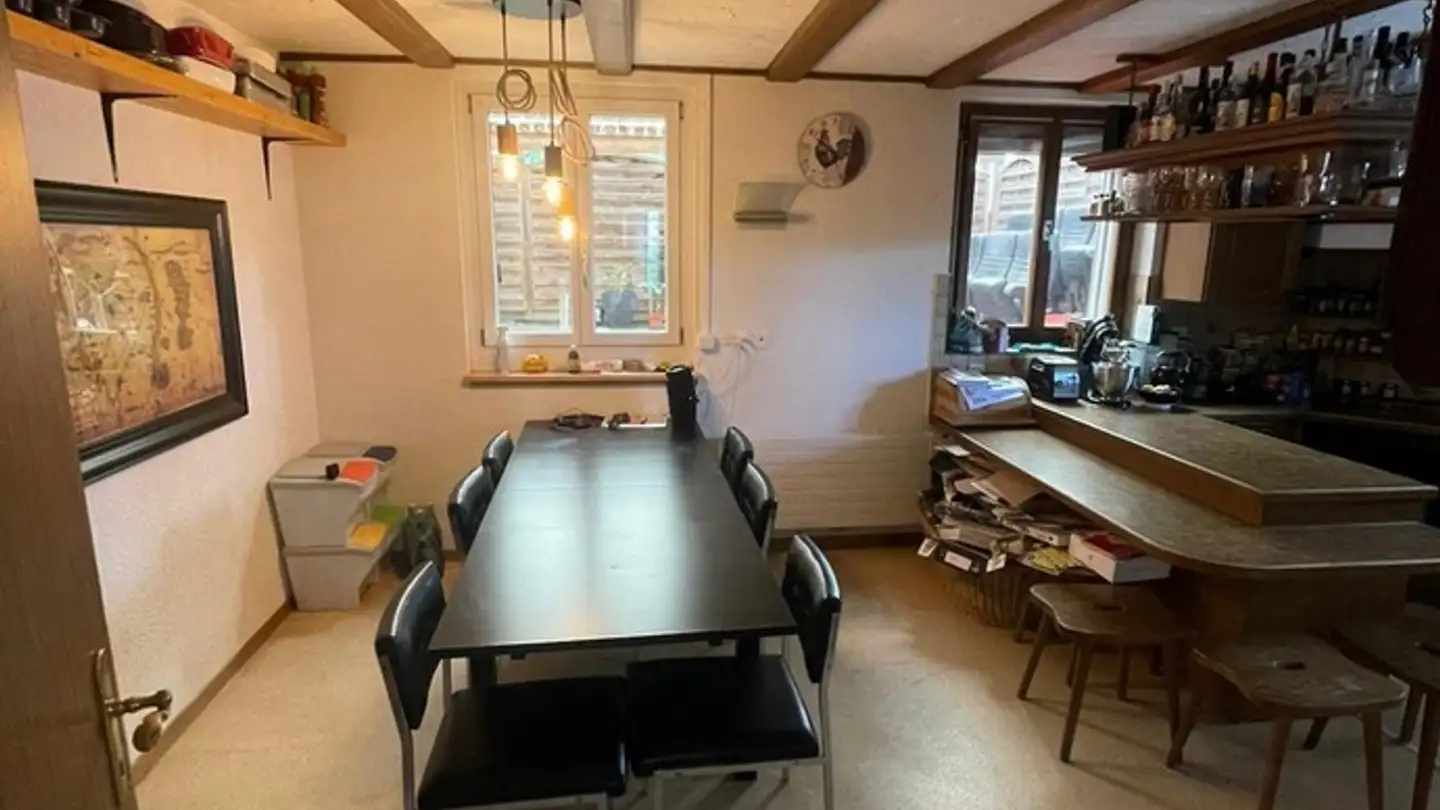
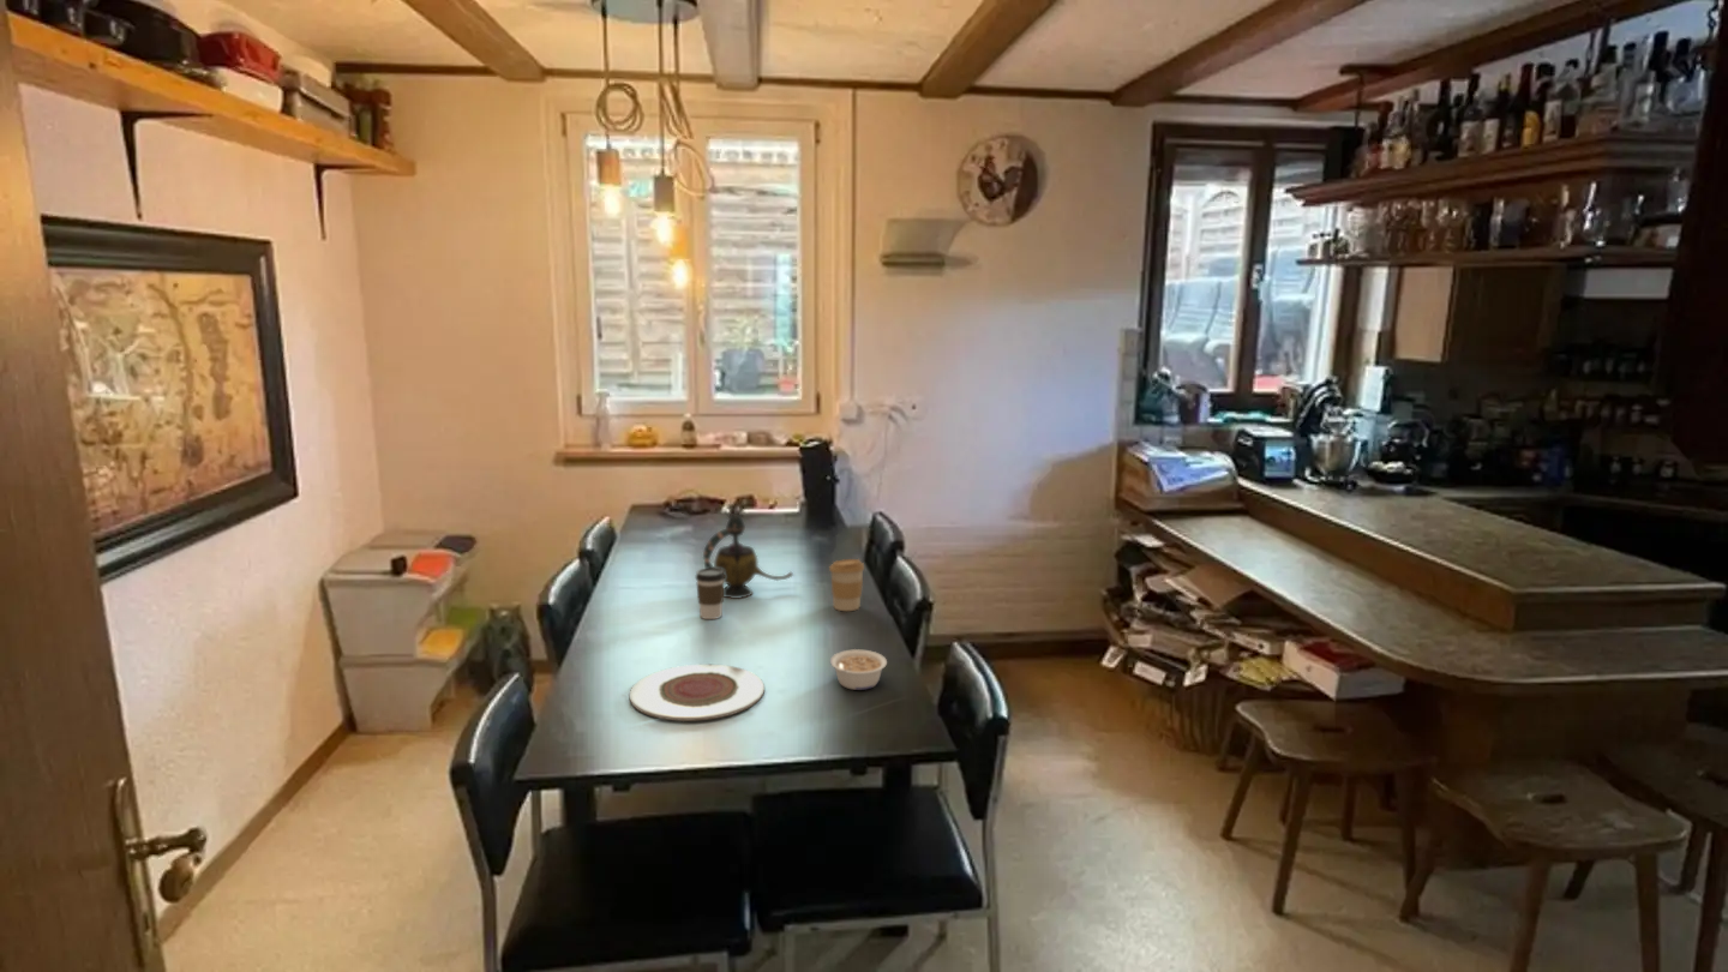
+ coffee cup (846, 583)
+ plate (697, 689)
+ legume (858, 670)
+ coffee cup (710, 593)
+ teapot (749, 552)
